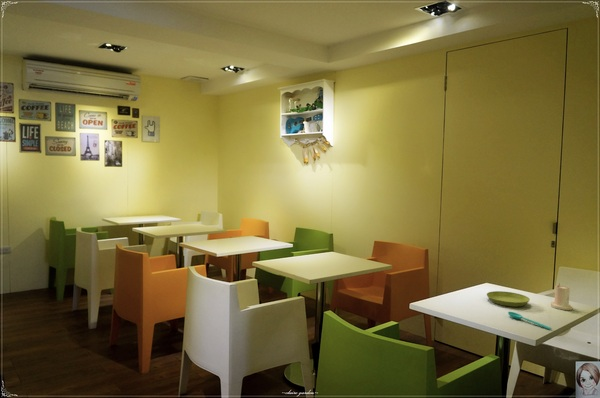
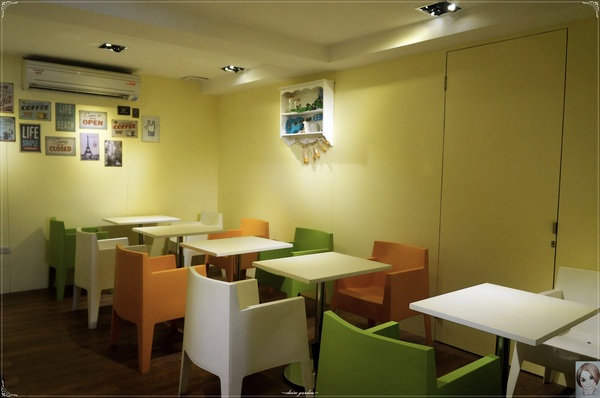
- saucer (507, 299)
- spoon (528, 320)
- candle (562, 295)
